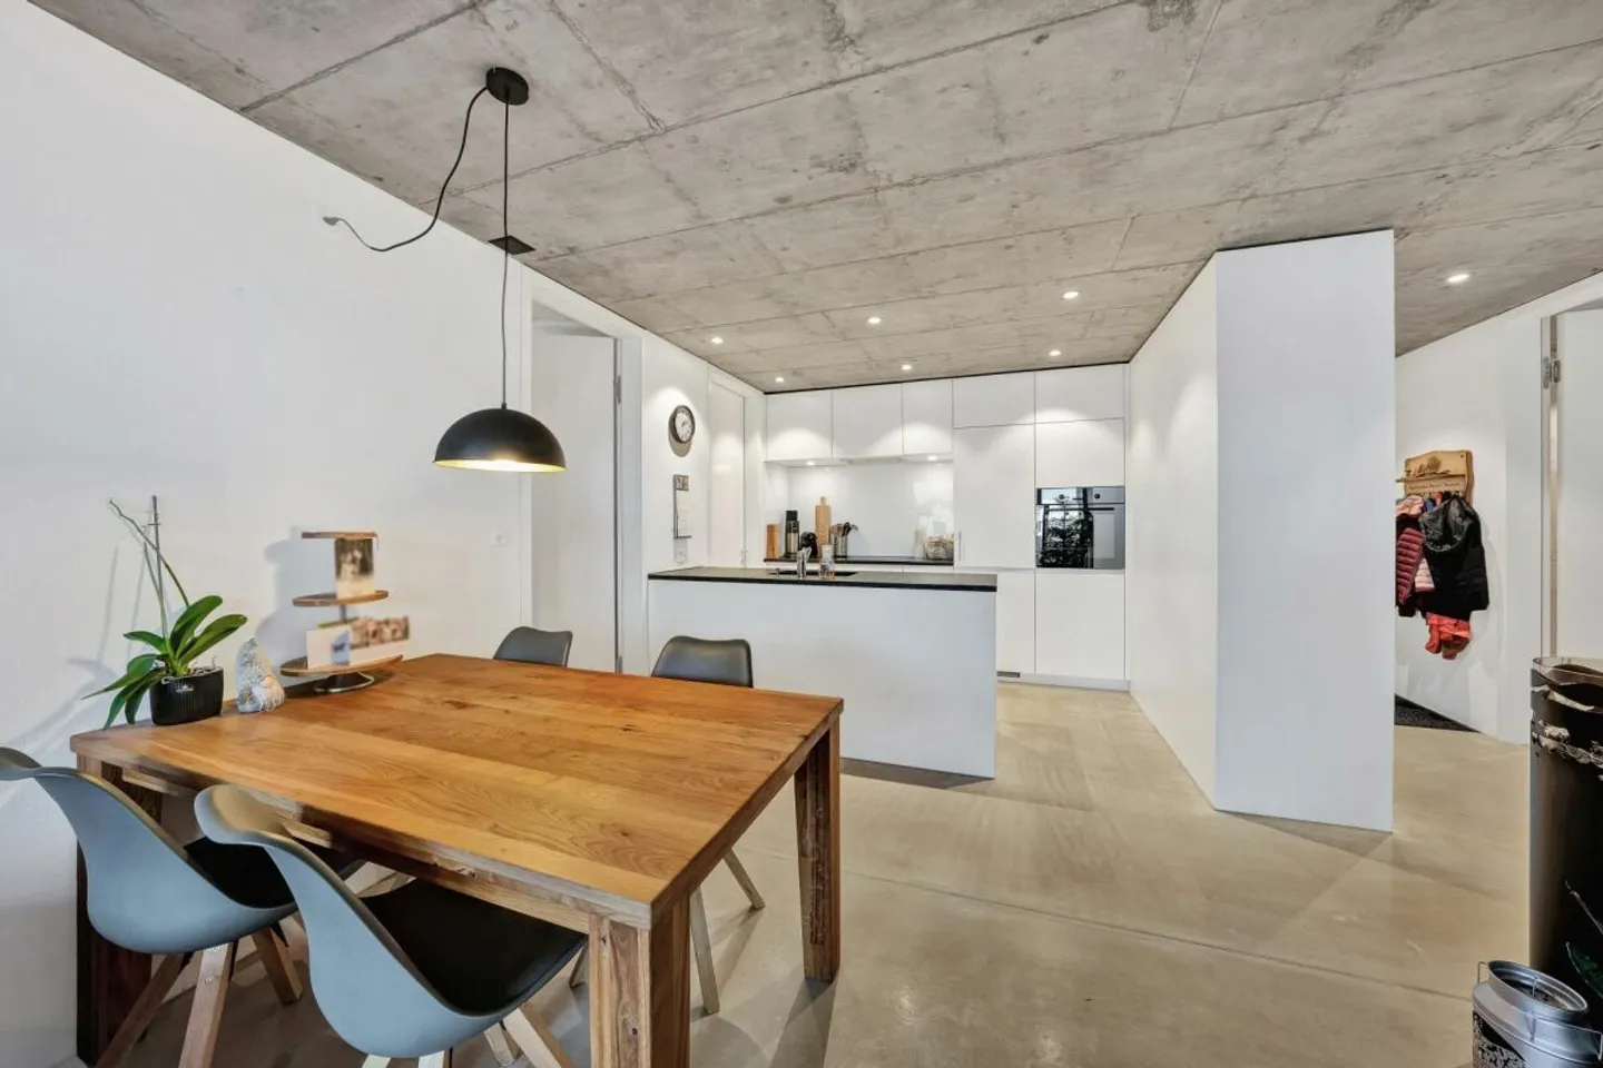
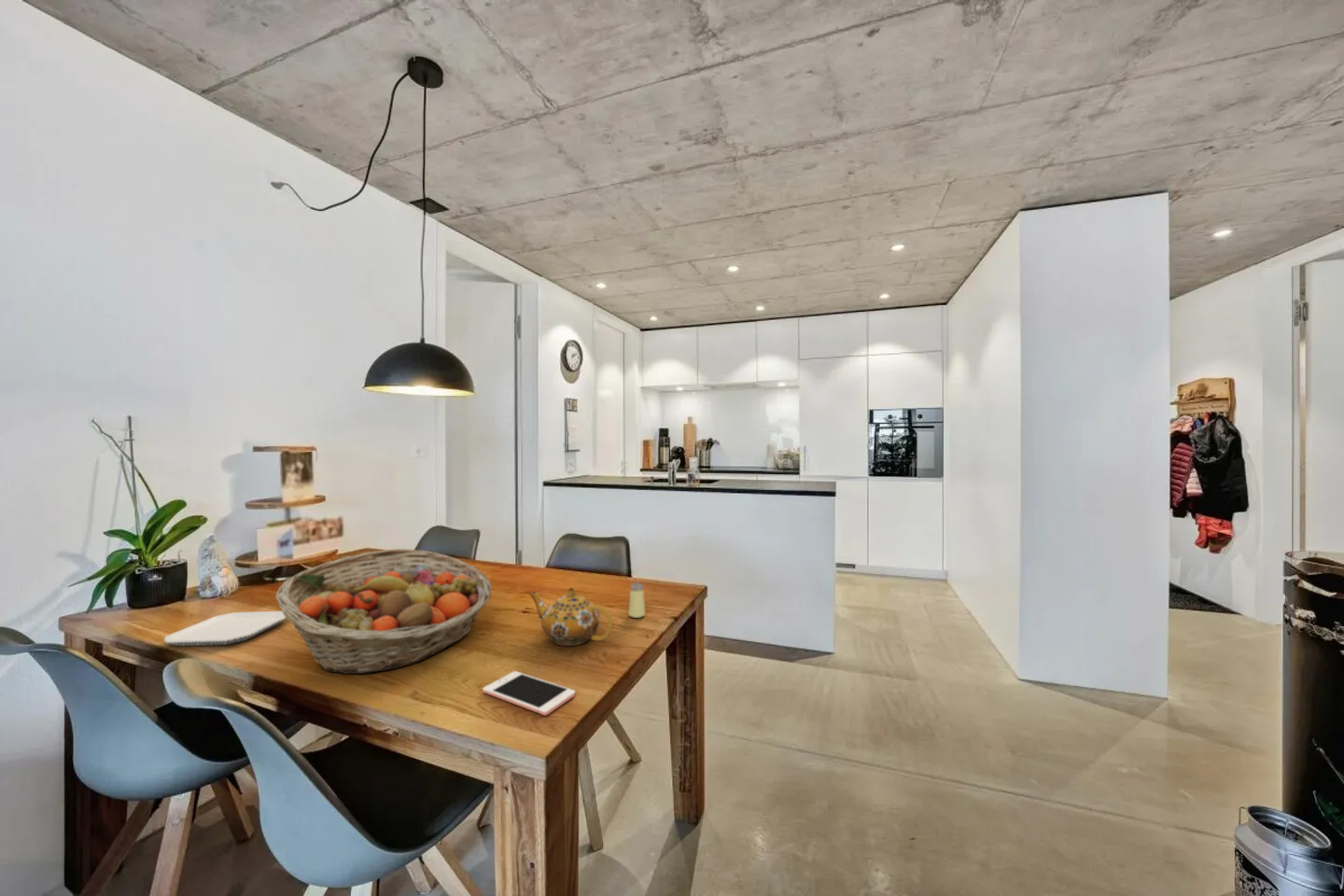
+ teapot (570, 613)
+ saltshaker (637, 598)
+ fruit basket (397, 602)
+ plate (231, 628)
+ cell phone (528, 692)
